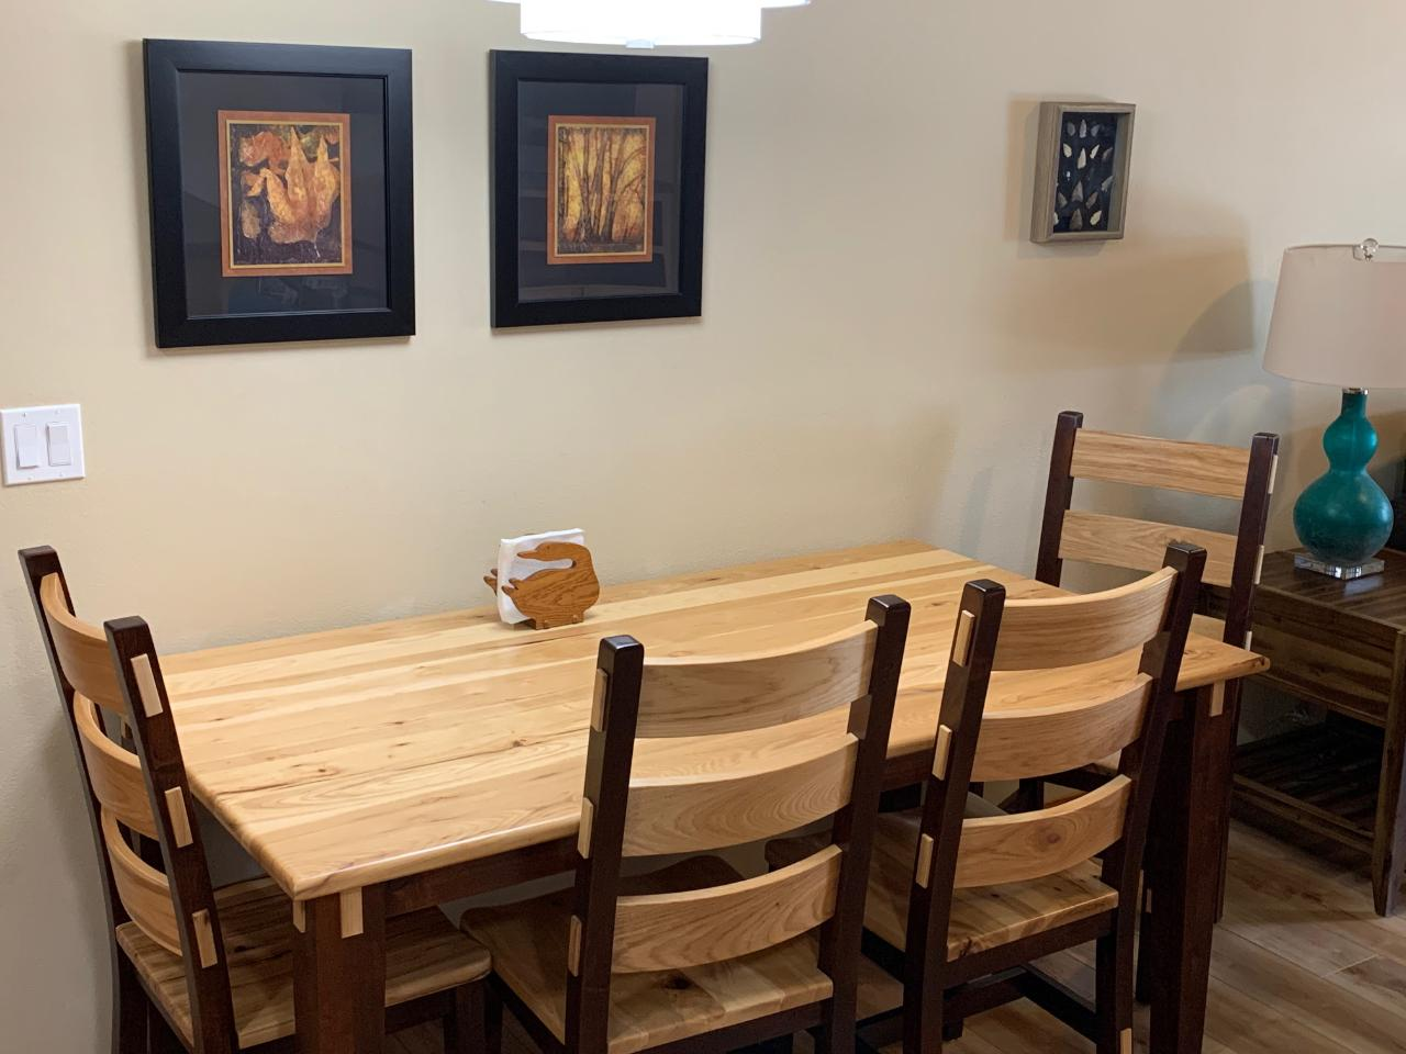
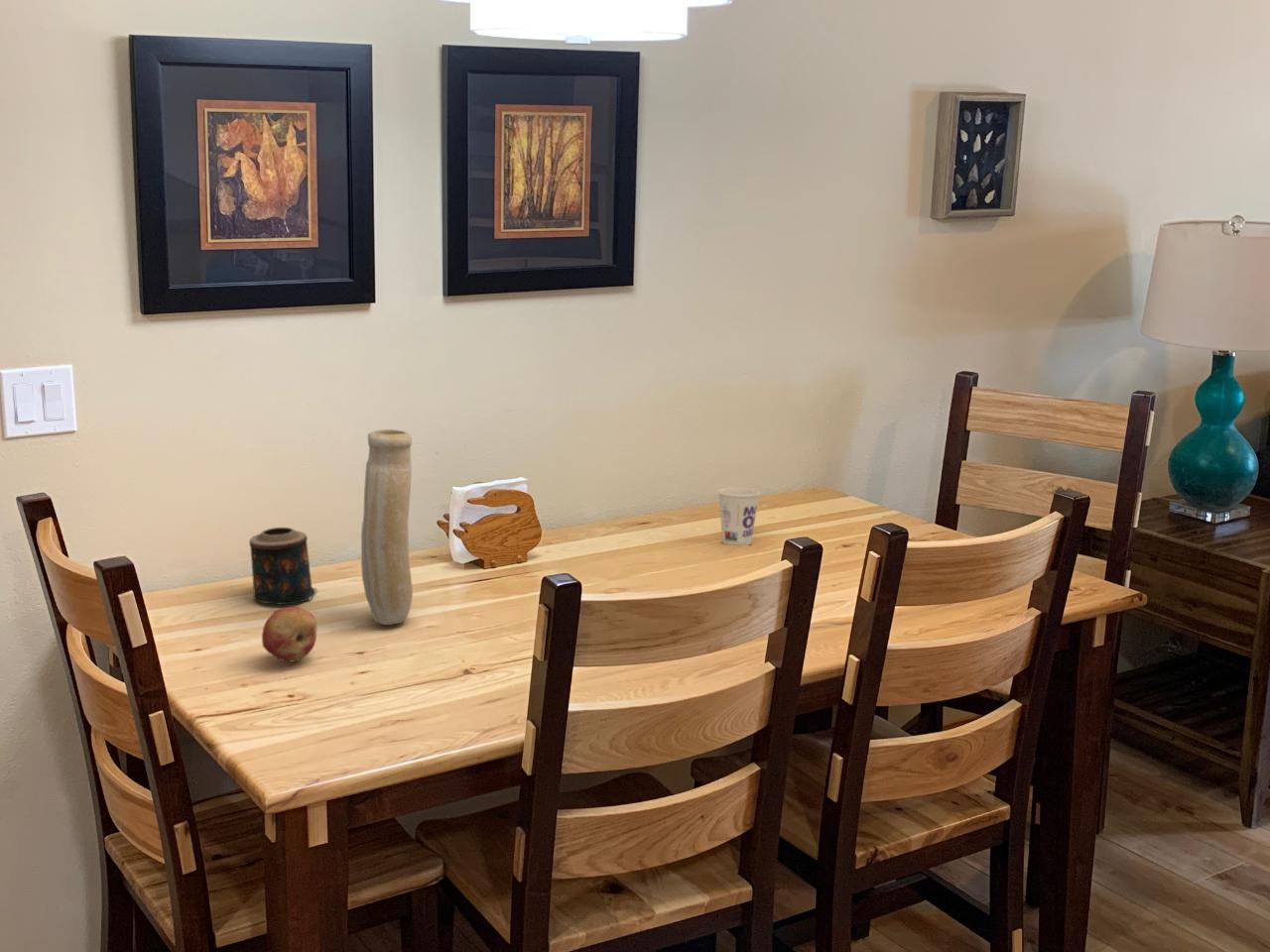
+ vase (386, 528)
+ candle (281, 561)
+ fruit (290, 634)
+ cup (737, 517)
